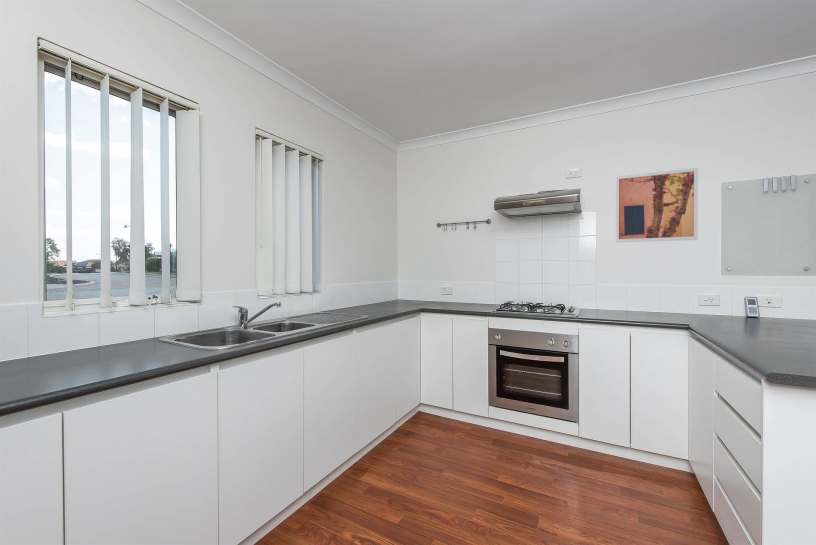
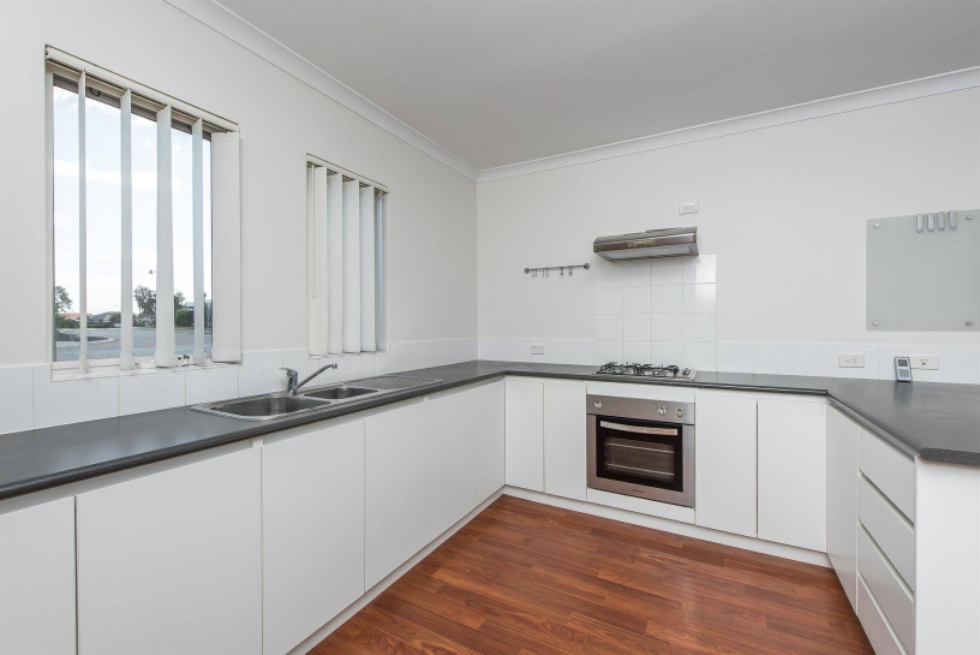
- wall art (654, 206)
